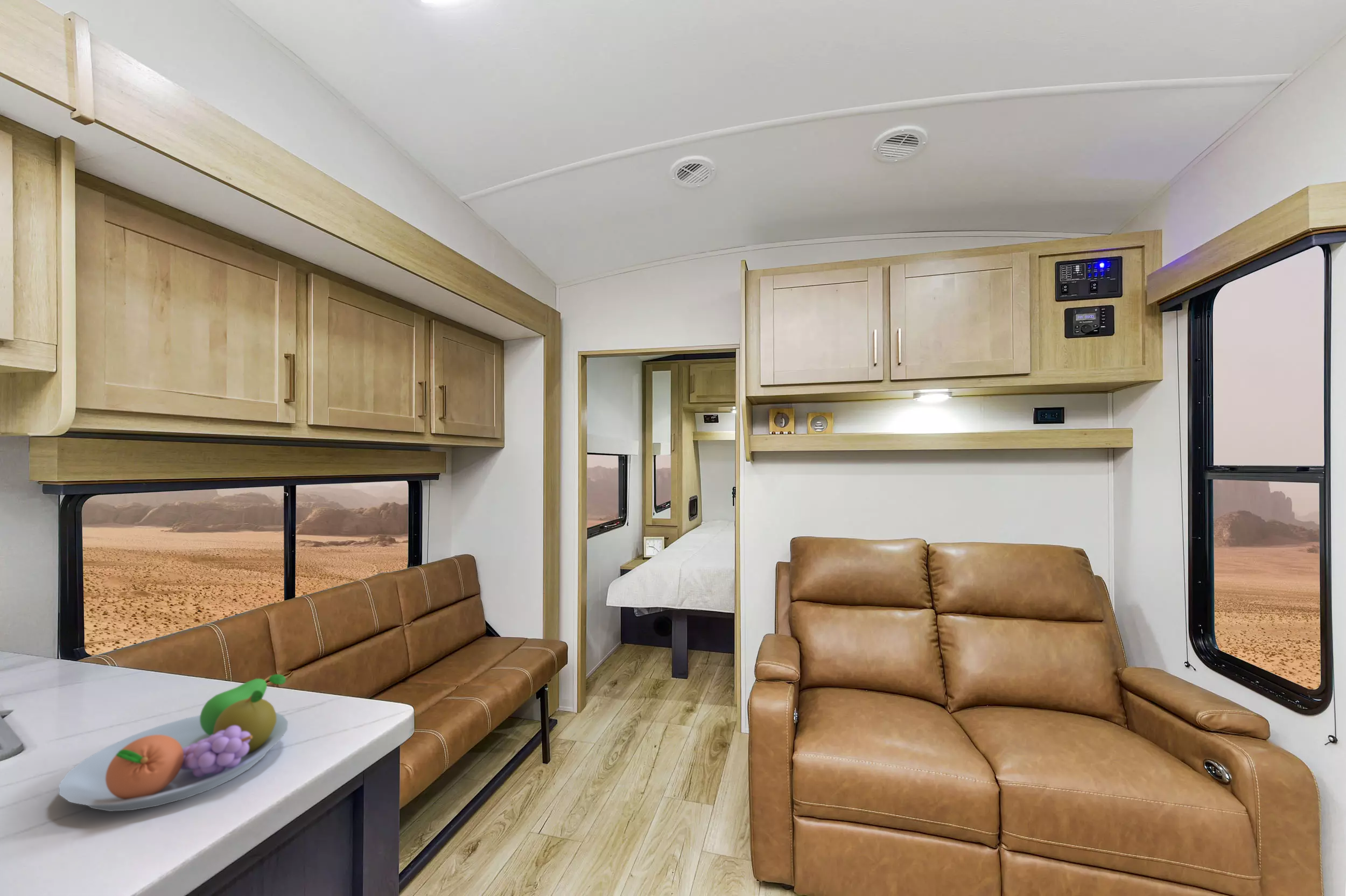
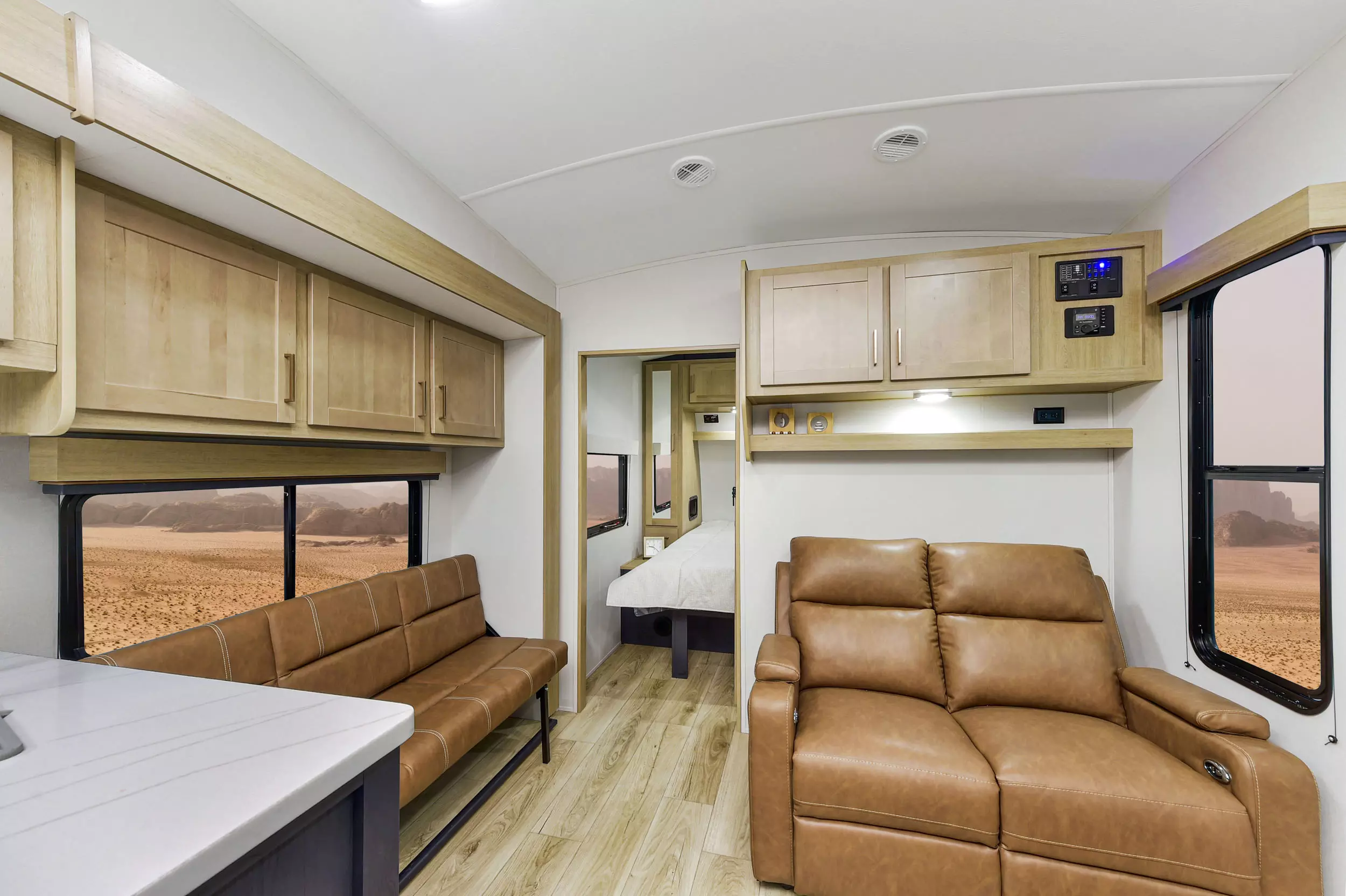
- fruit bowl (194, 730)
